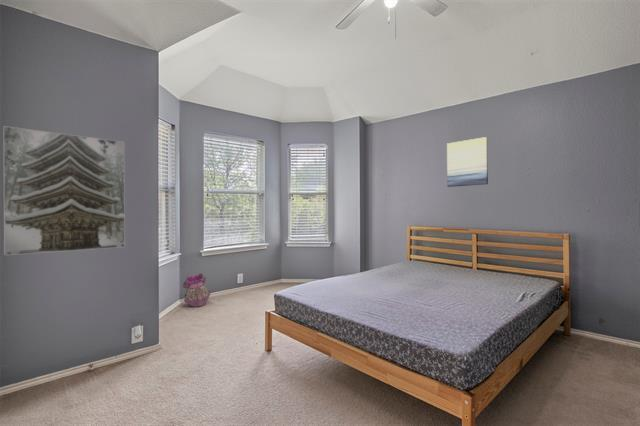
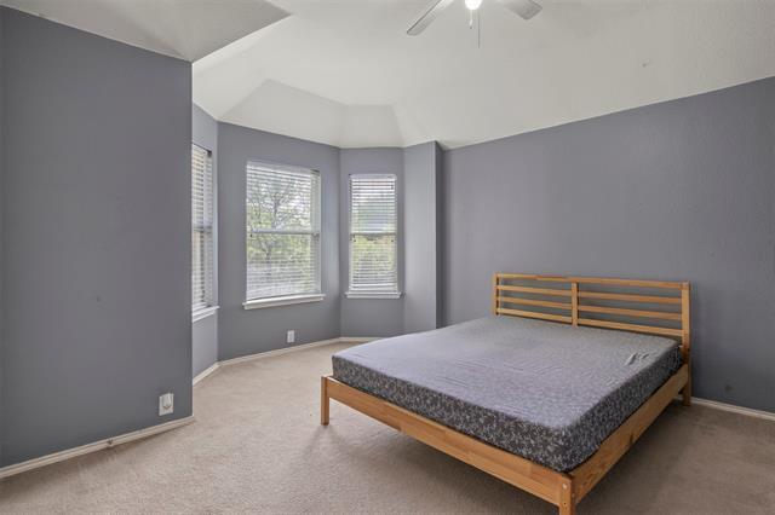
- backpack (196, 286)
- wall art (466, 163)
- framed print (70, 192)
